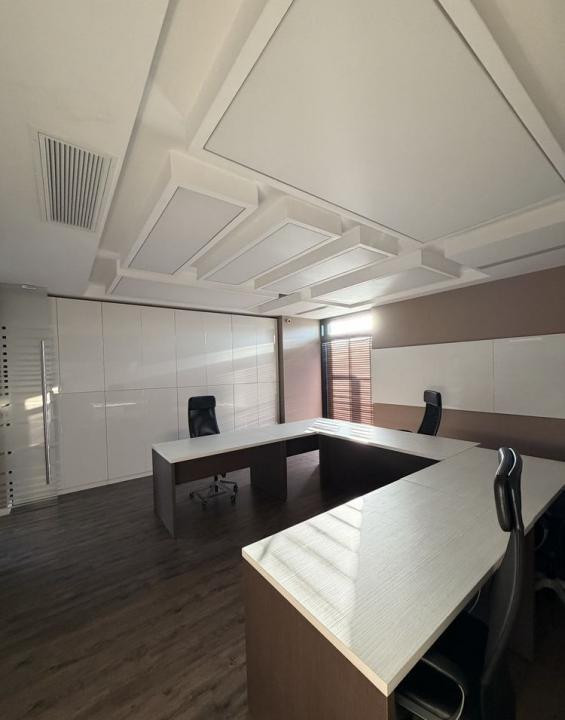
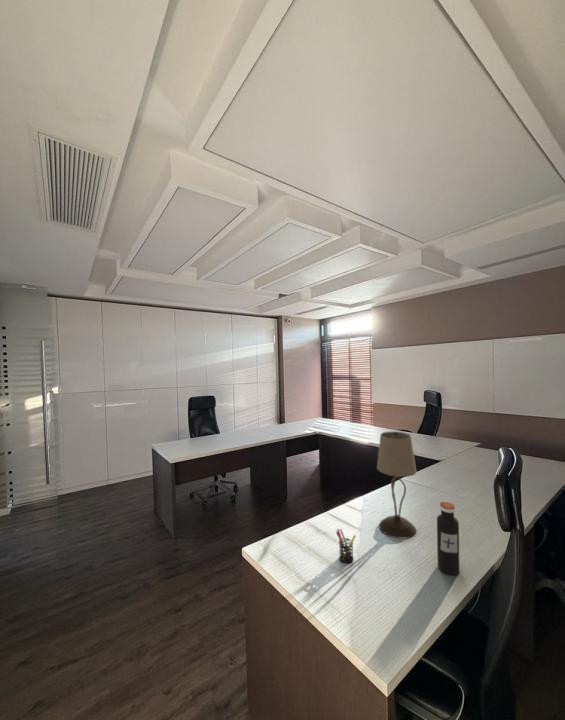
+ water bottle (447, 536)
+ table lamp (395, 480)
+ pen holder (345, 545)
